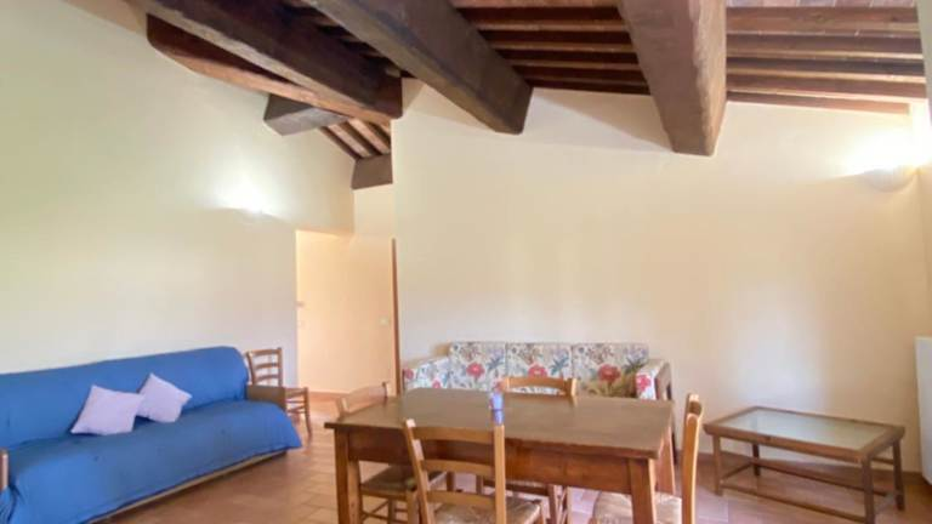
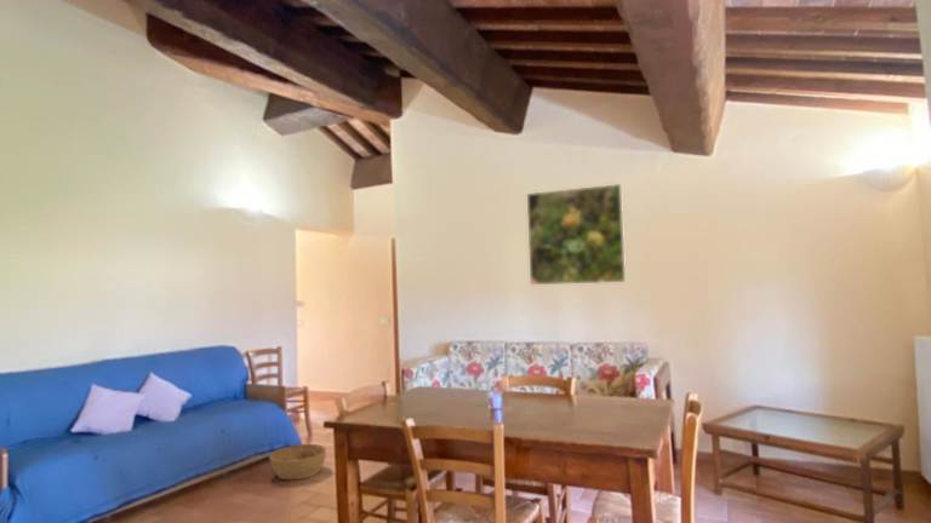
+ basket (298, 461)
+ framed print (573, 236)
